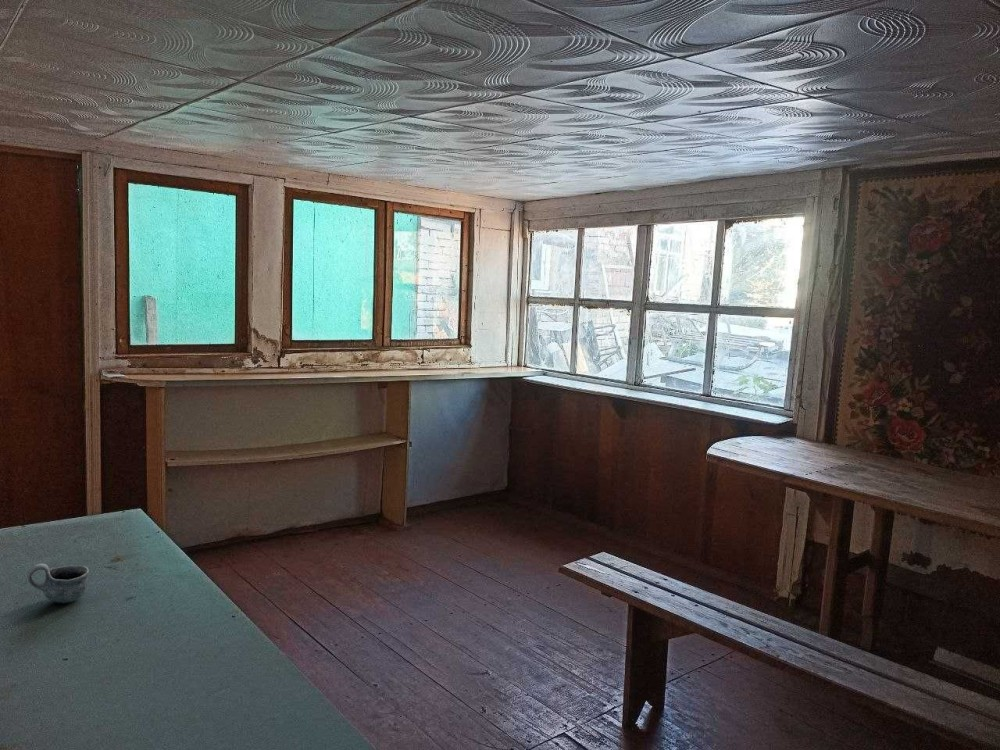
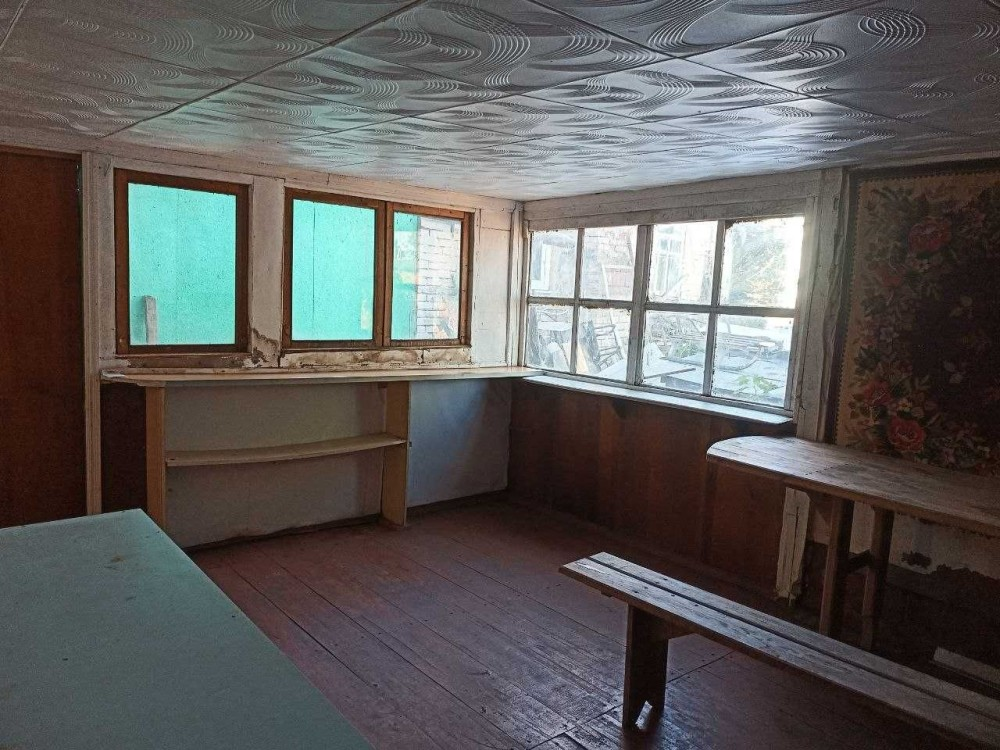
- mug (59, 581)
